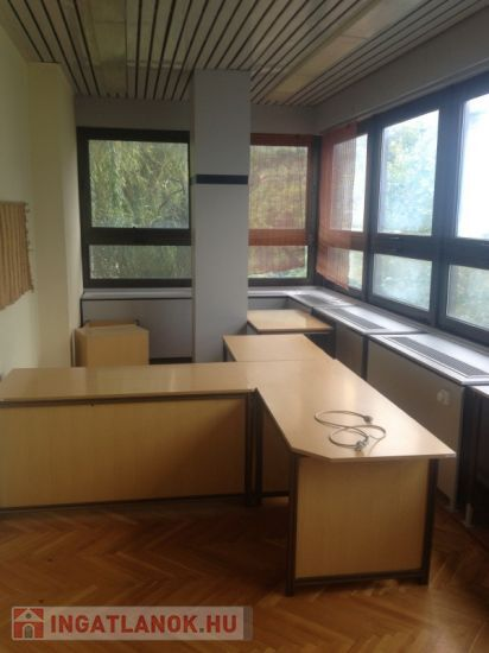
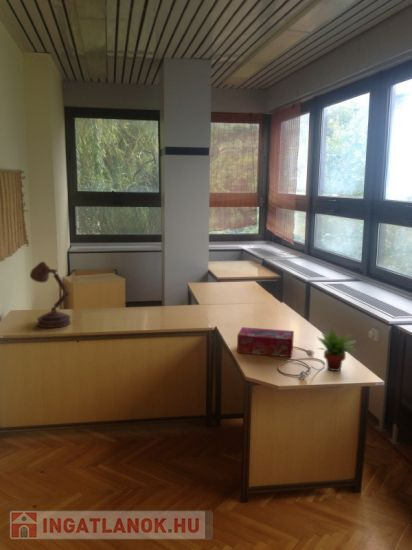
+ tissue box (265, 341)
+ succulent plant (336, 350)
+ desk lamp (58, 300)
